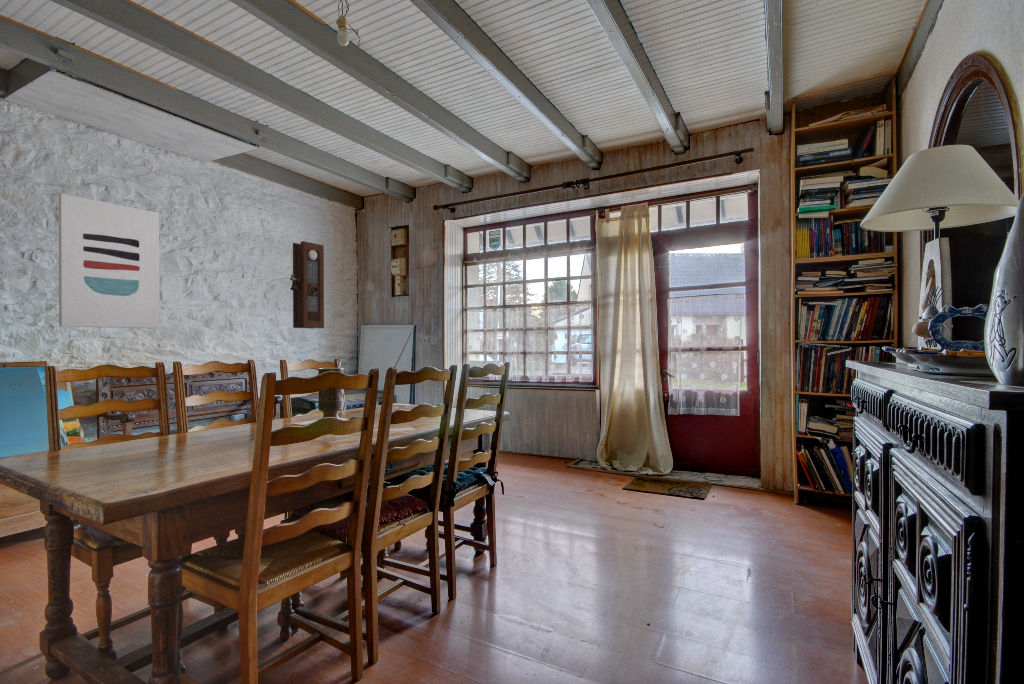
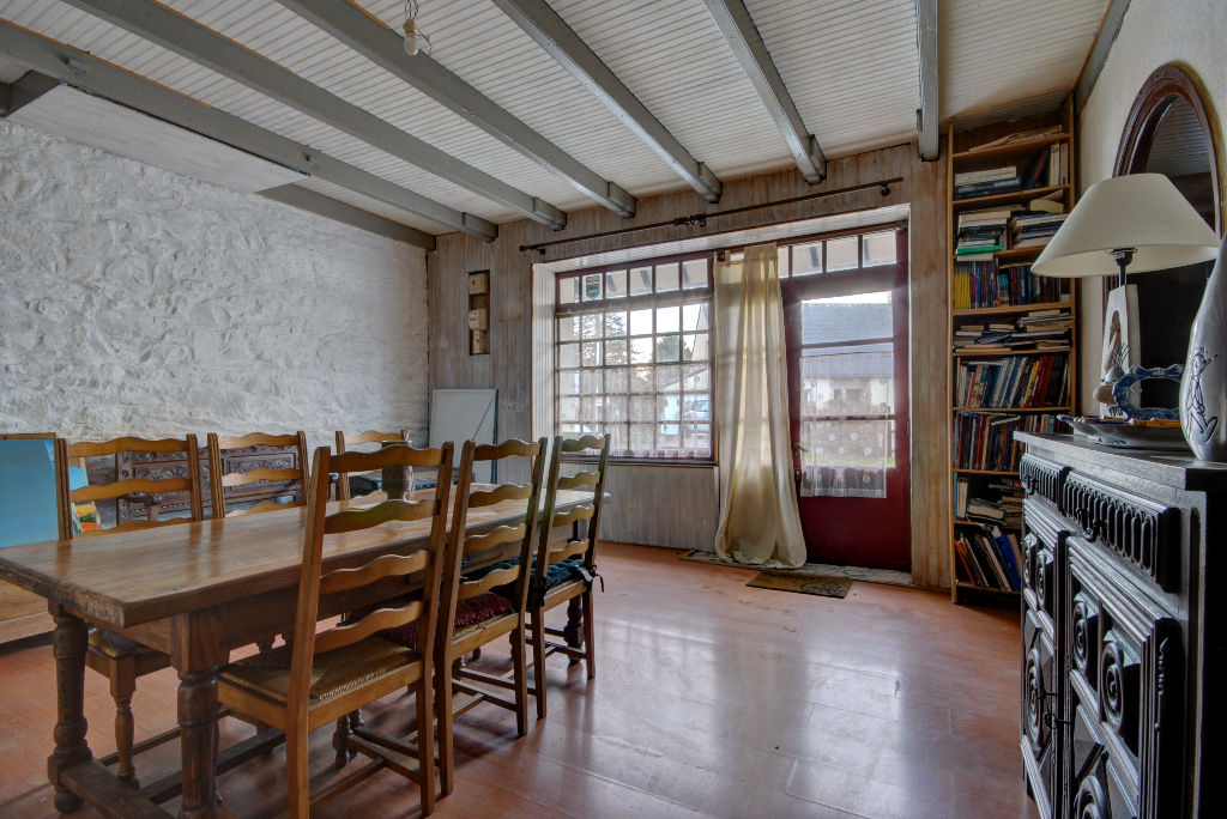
- pendulum clock (306, 285)
- wall art (112, 265)
